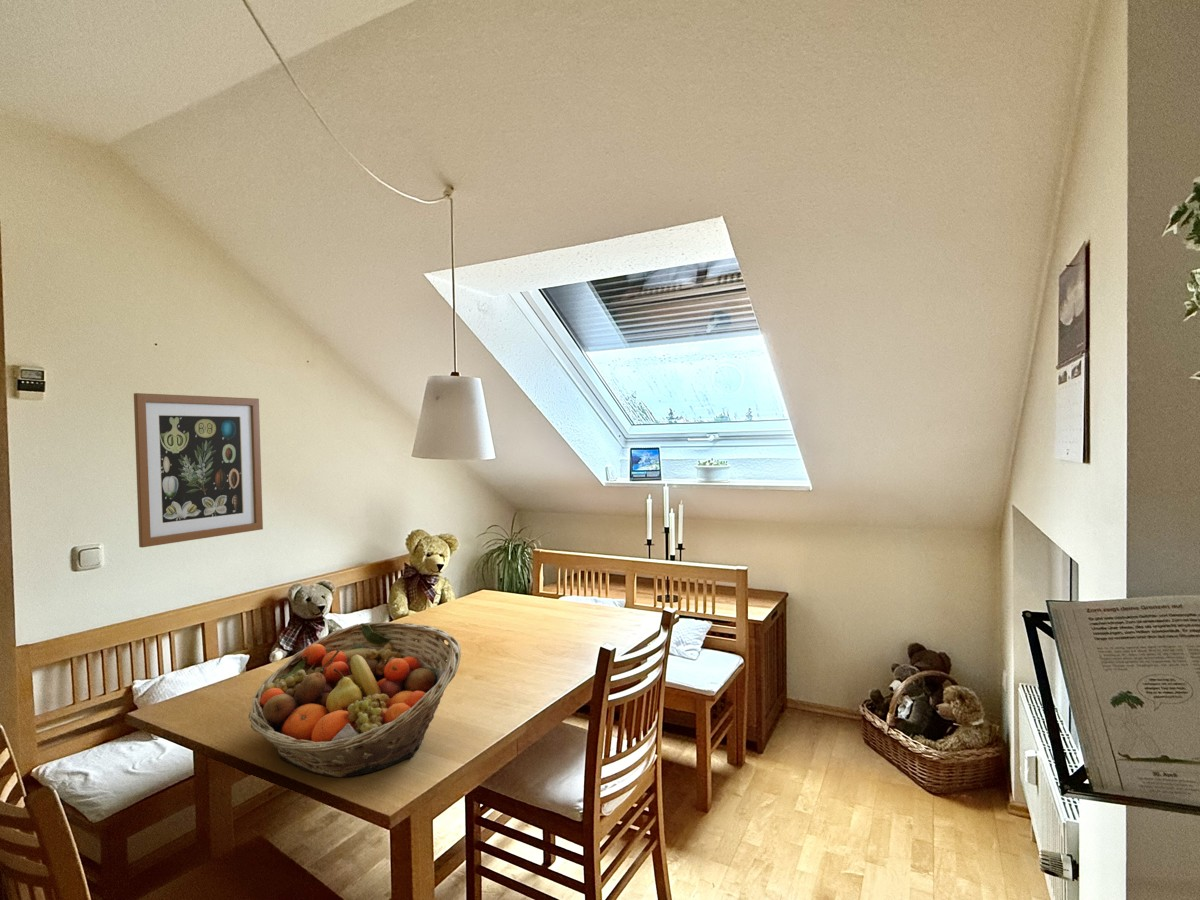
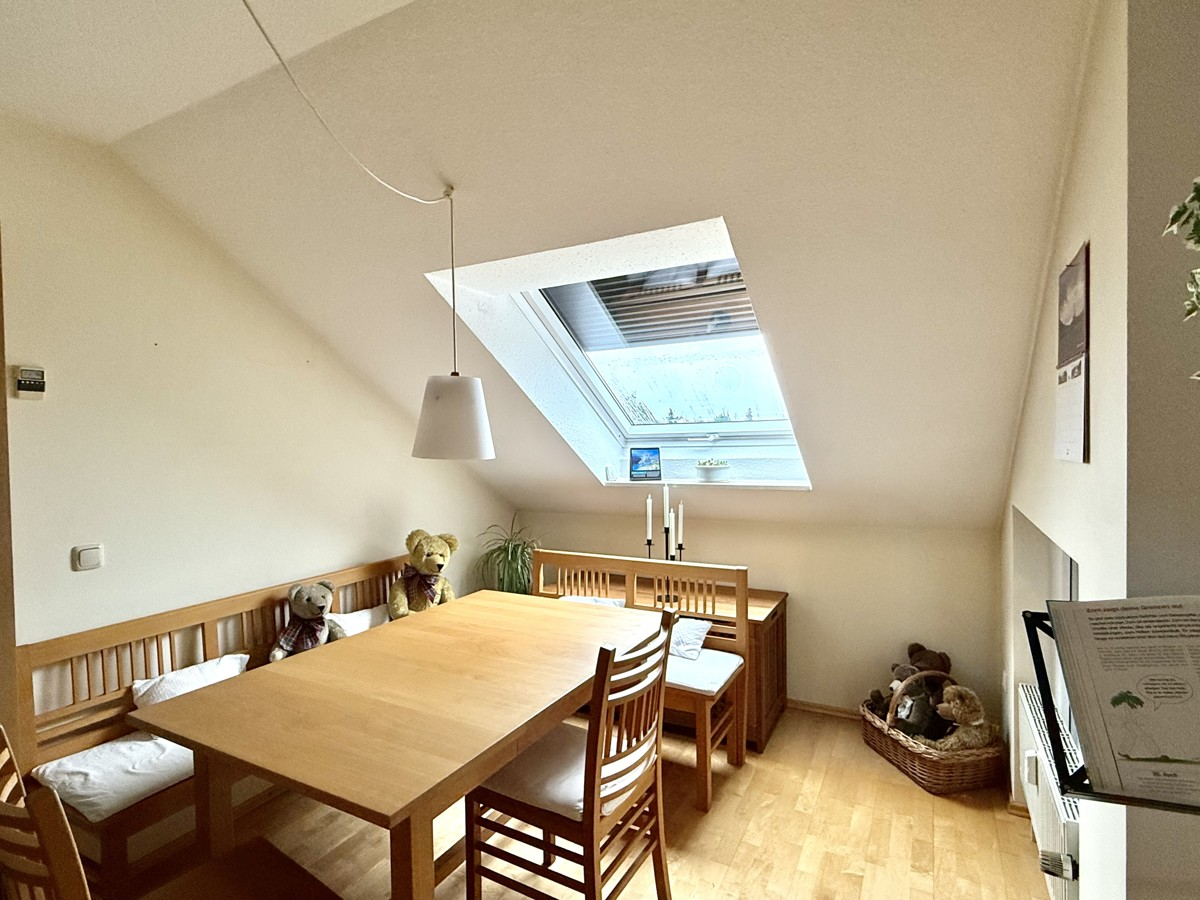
- fruit basket (359, 691)
- wall art (203, 467)
